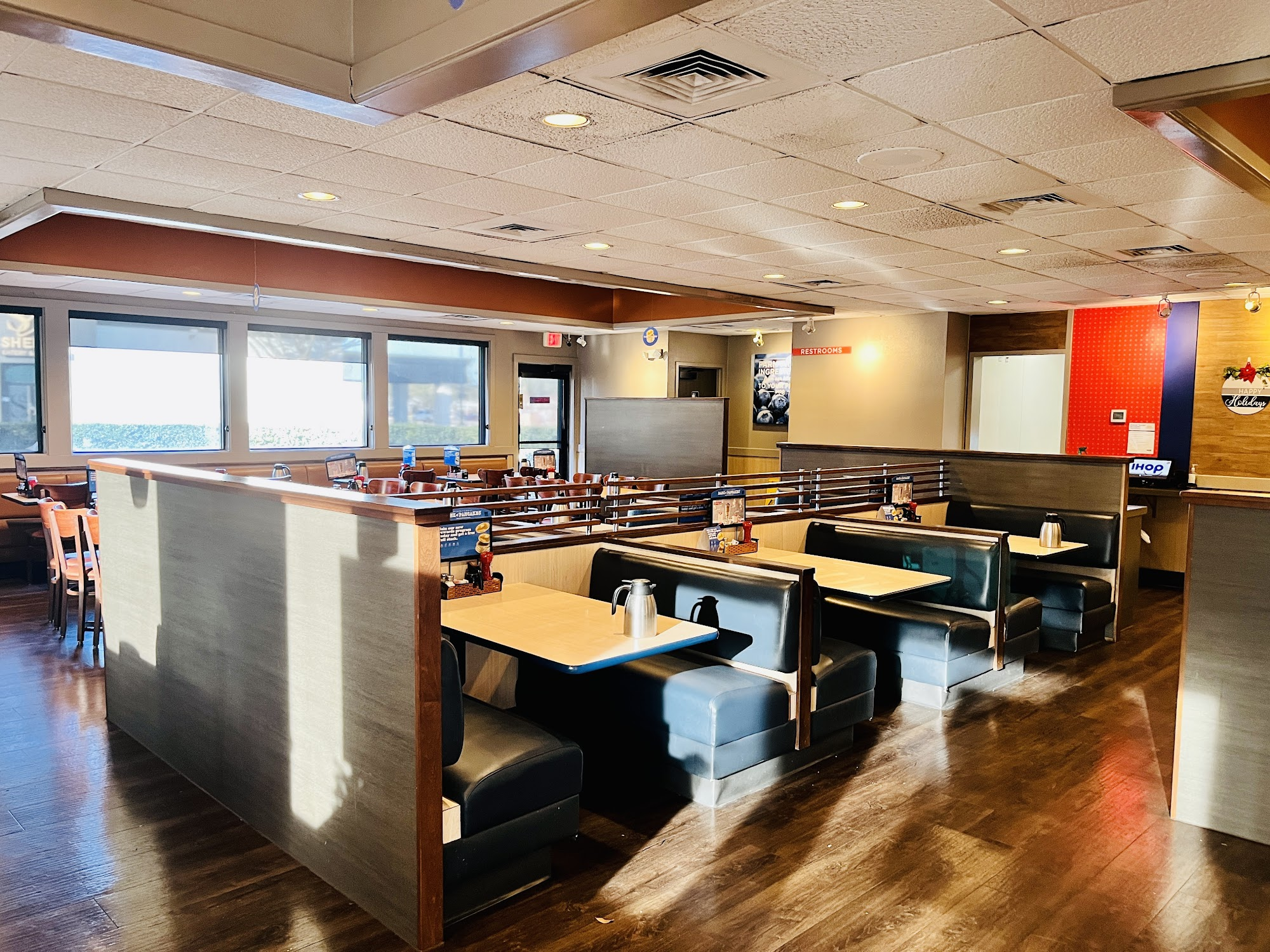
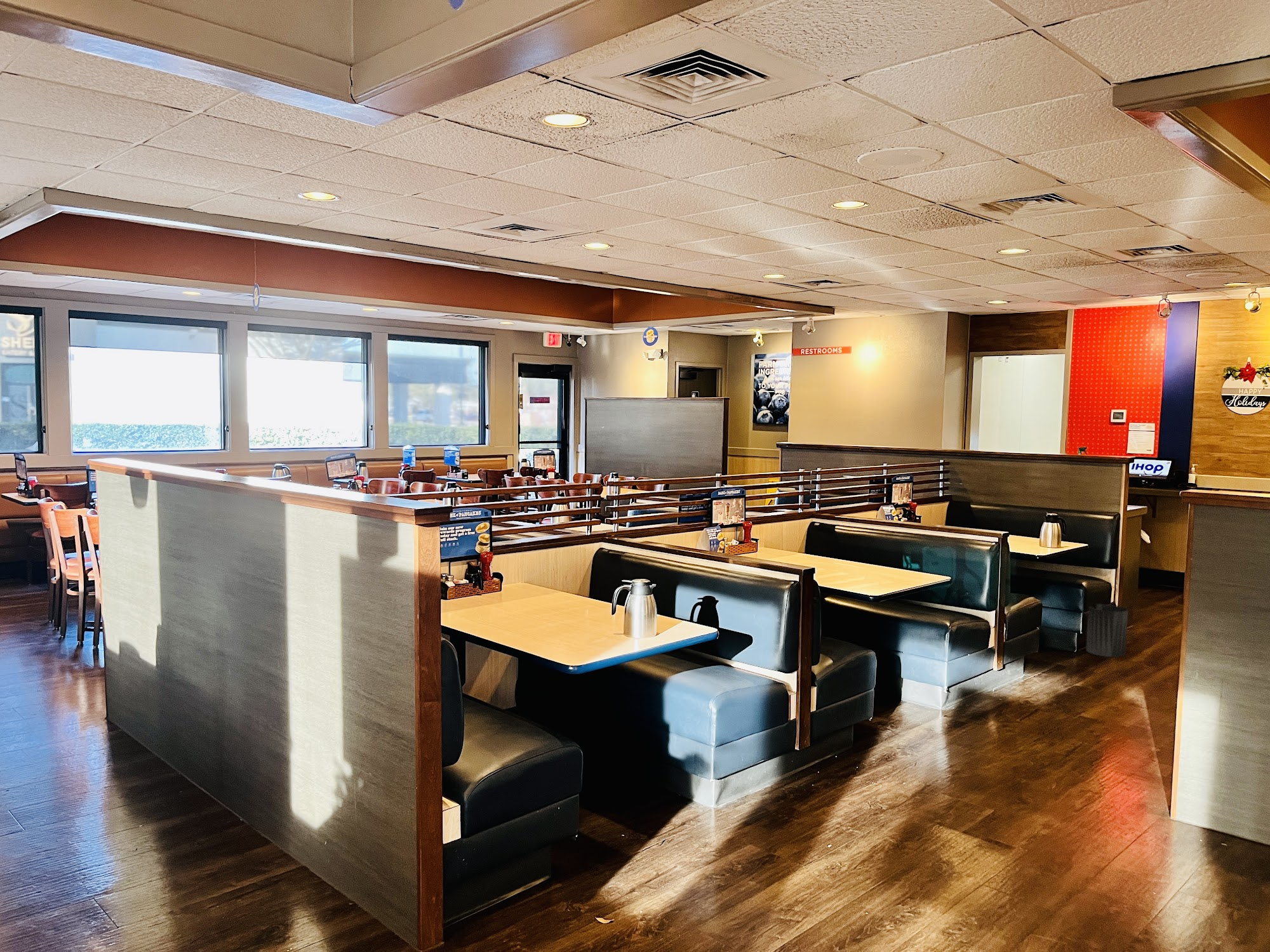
+ trash can (1107, 630)
